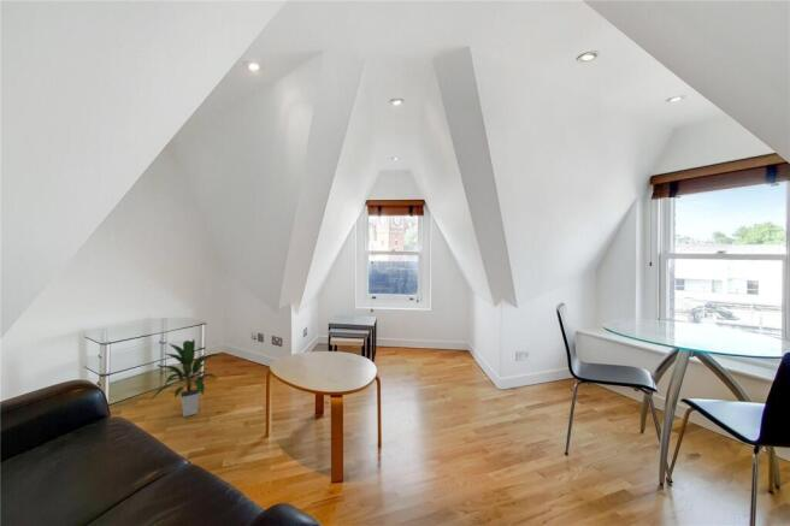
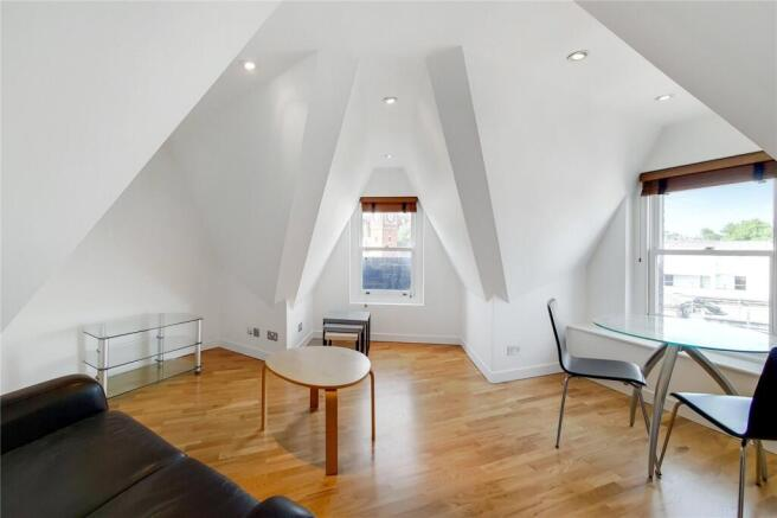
- indoor plant (187, 374)
